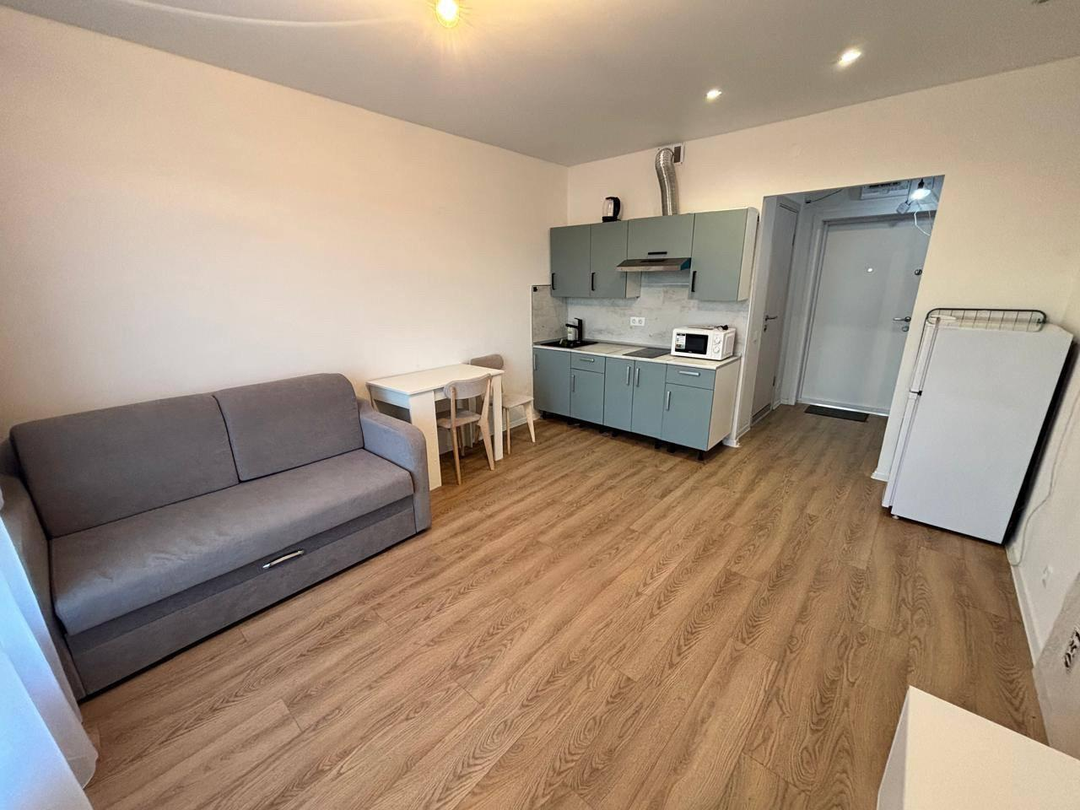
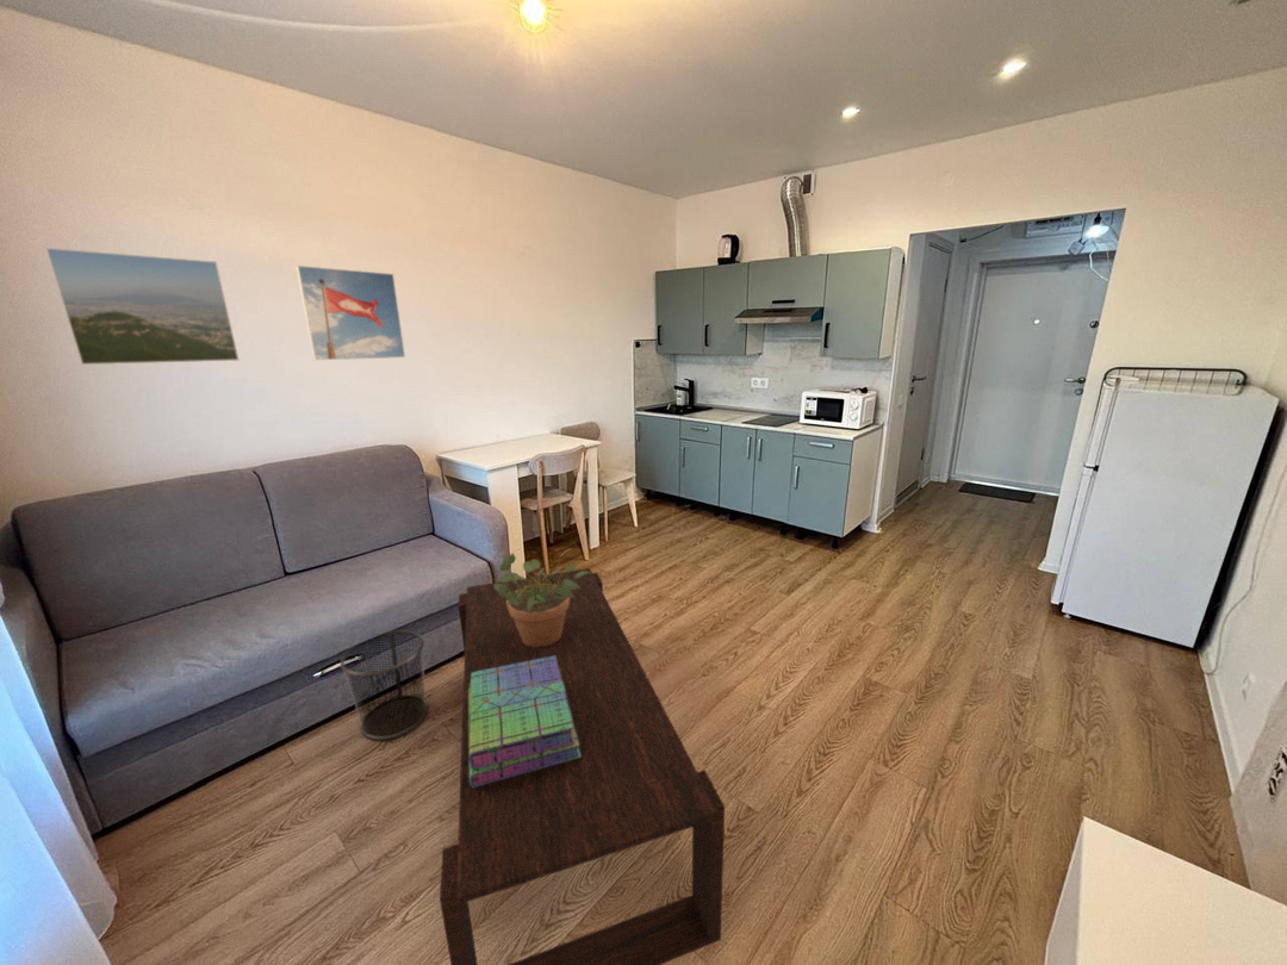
+ potted plant (543, 594)
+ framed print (153, 310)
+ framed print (354, 315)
+ stack of books (518, 710)
+ waste bin (388, 684)
+ coffee table (571, 714)
